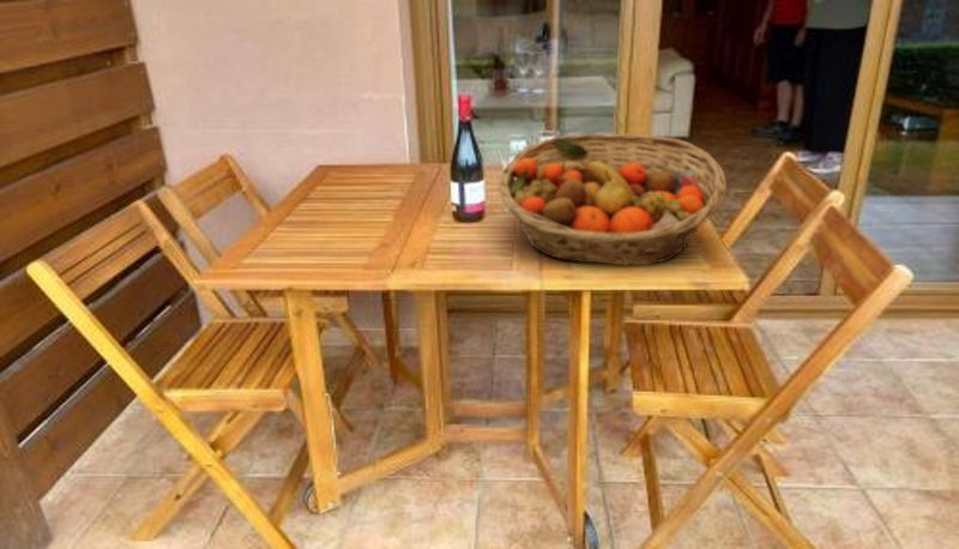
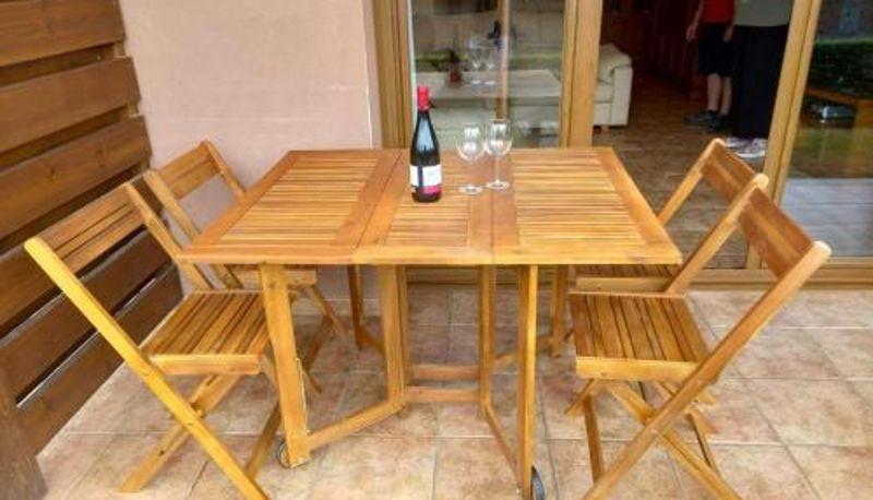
- fruit basket (608, 195)
